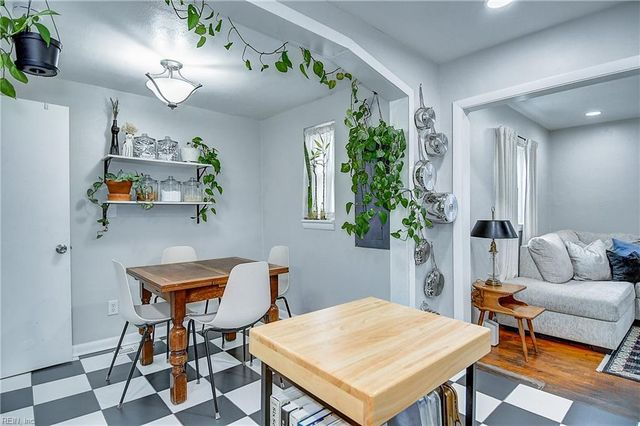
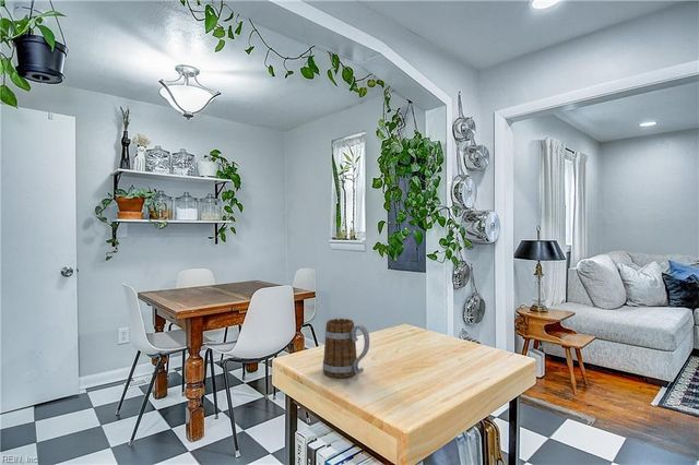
+ mug (346, 347)
